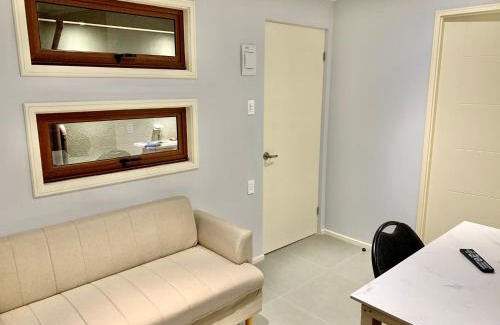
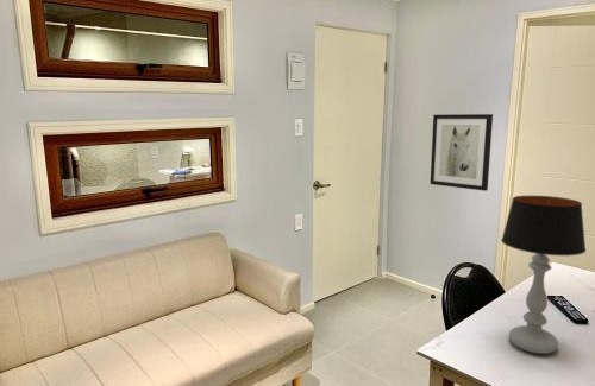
+ wall art (459, 151)
+ table lamp (539, 274)
